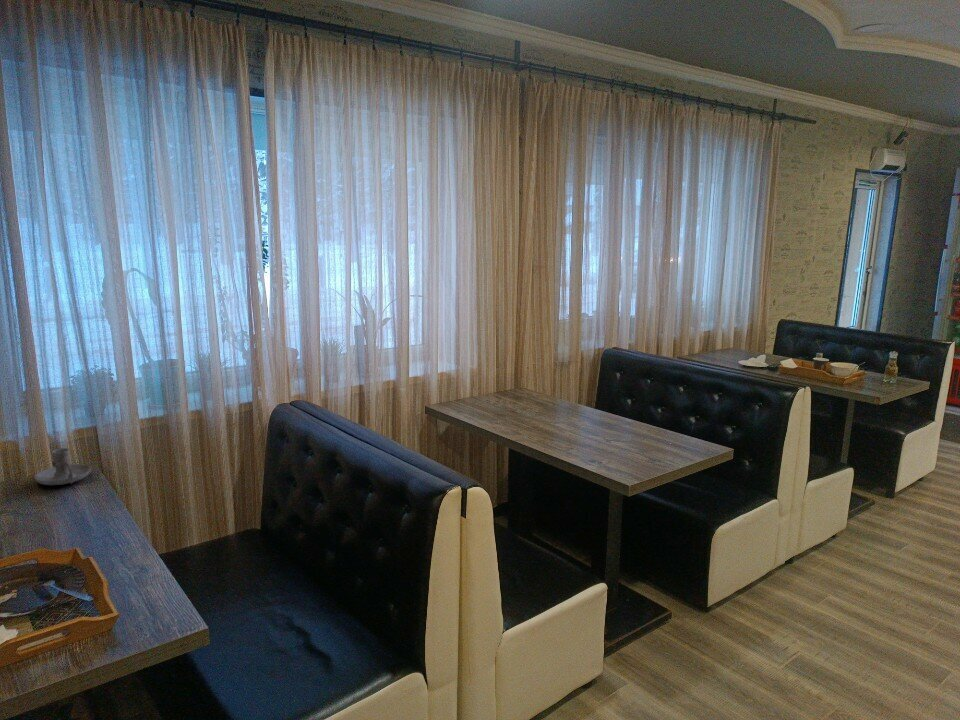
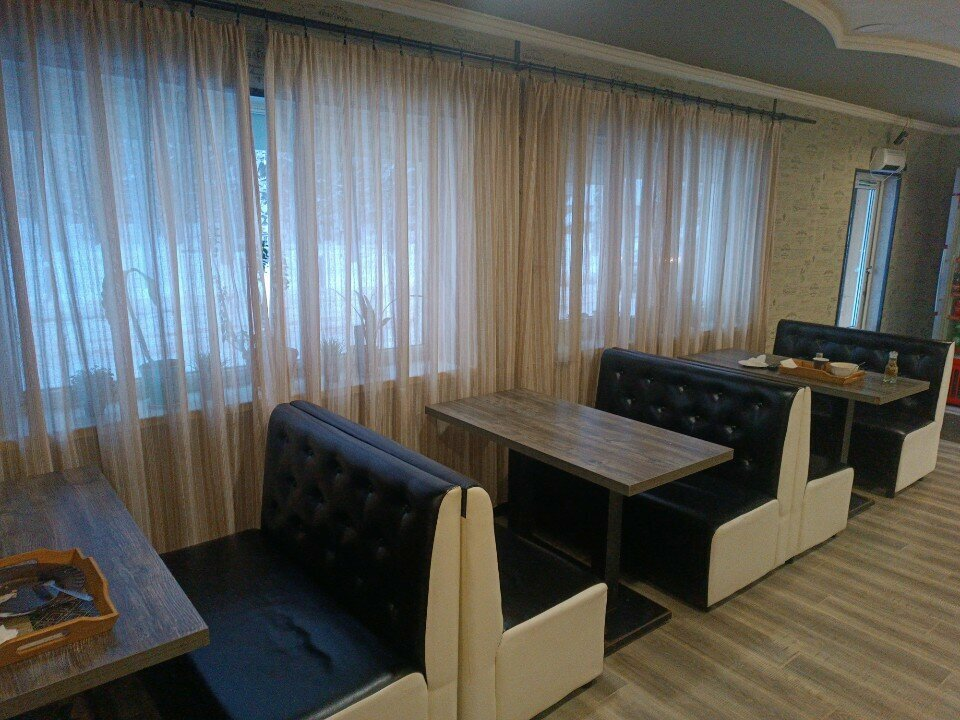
- candle holder (63, 466)
